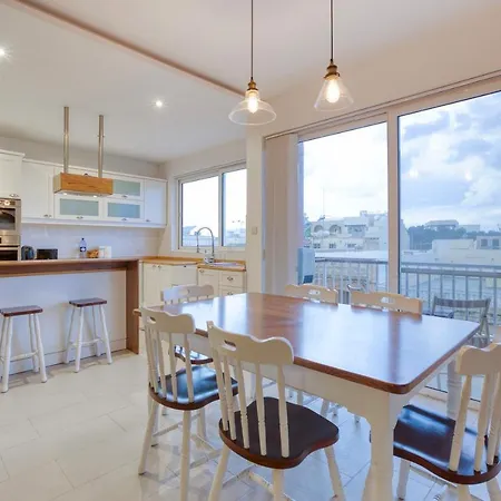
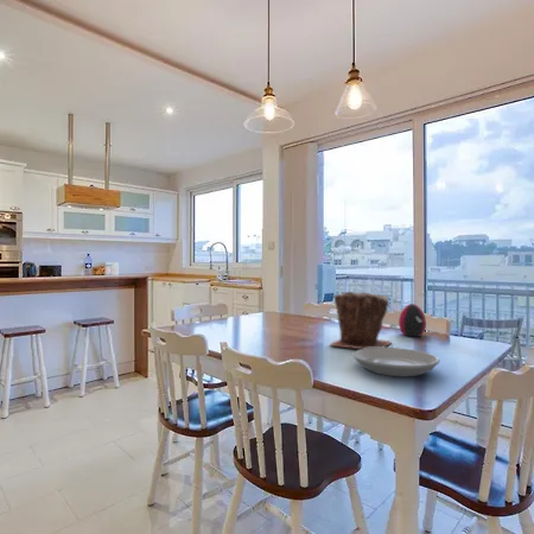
+ plate (394, 362)
+ decorative egg (412, 319)
+ plant pot (361, 318)
